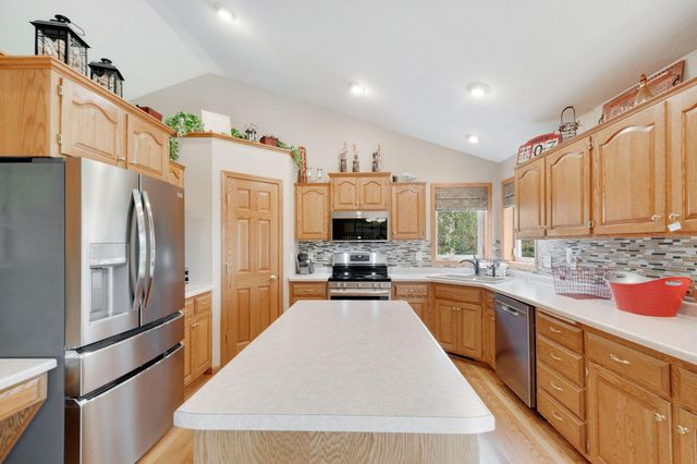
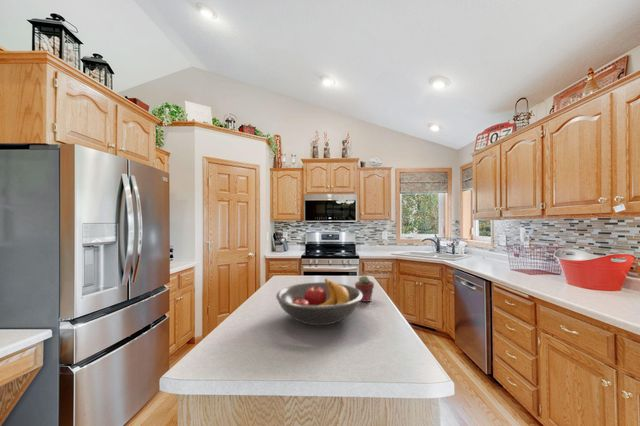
+ fruit bowl (319, 301)
+ potted succulent (364, 287)
